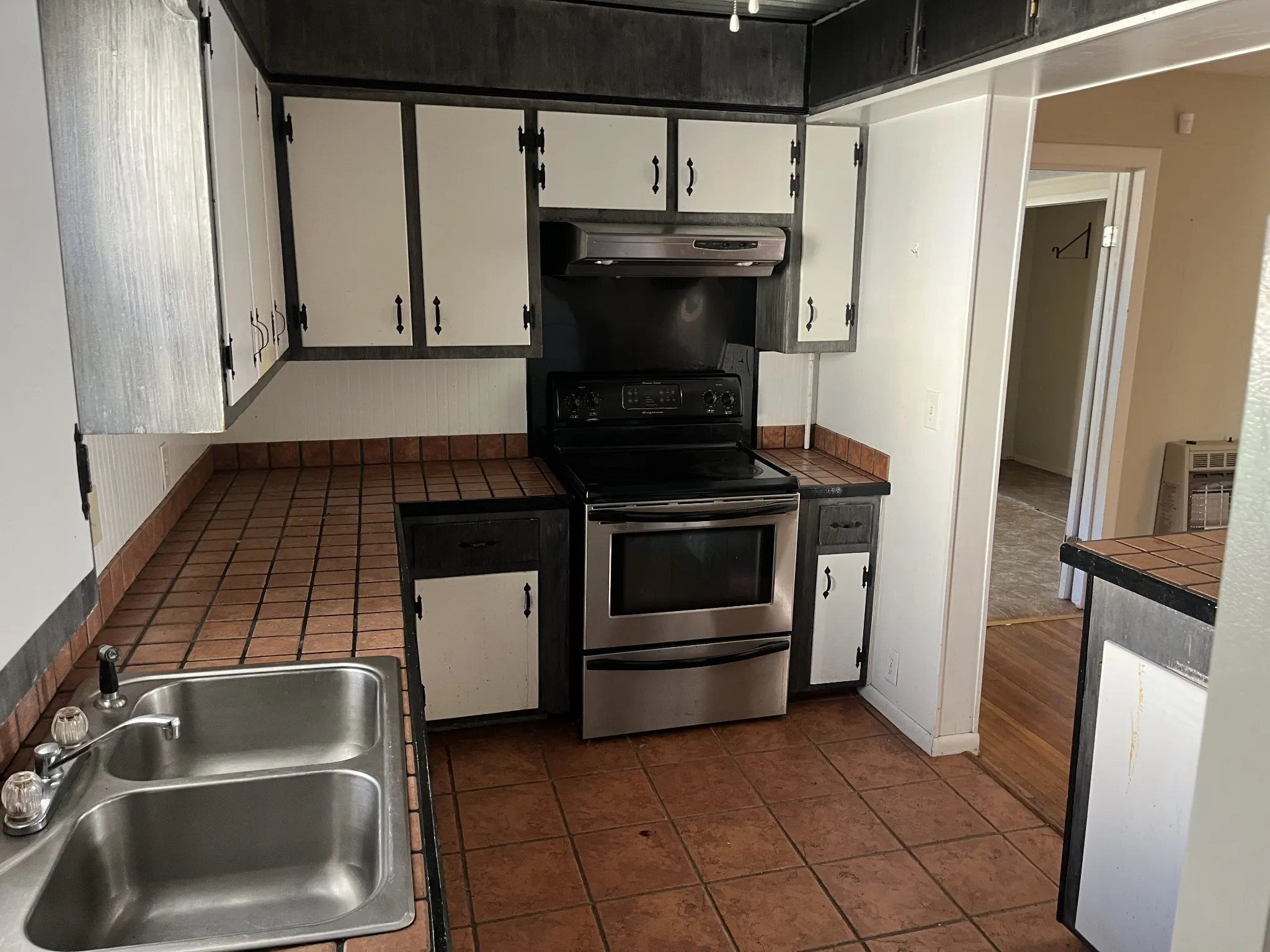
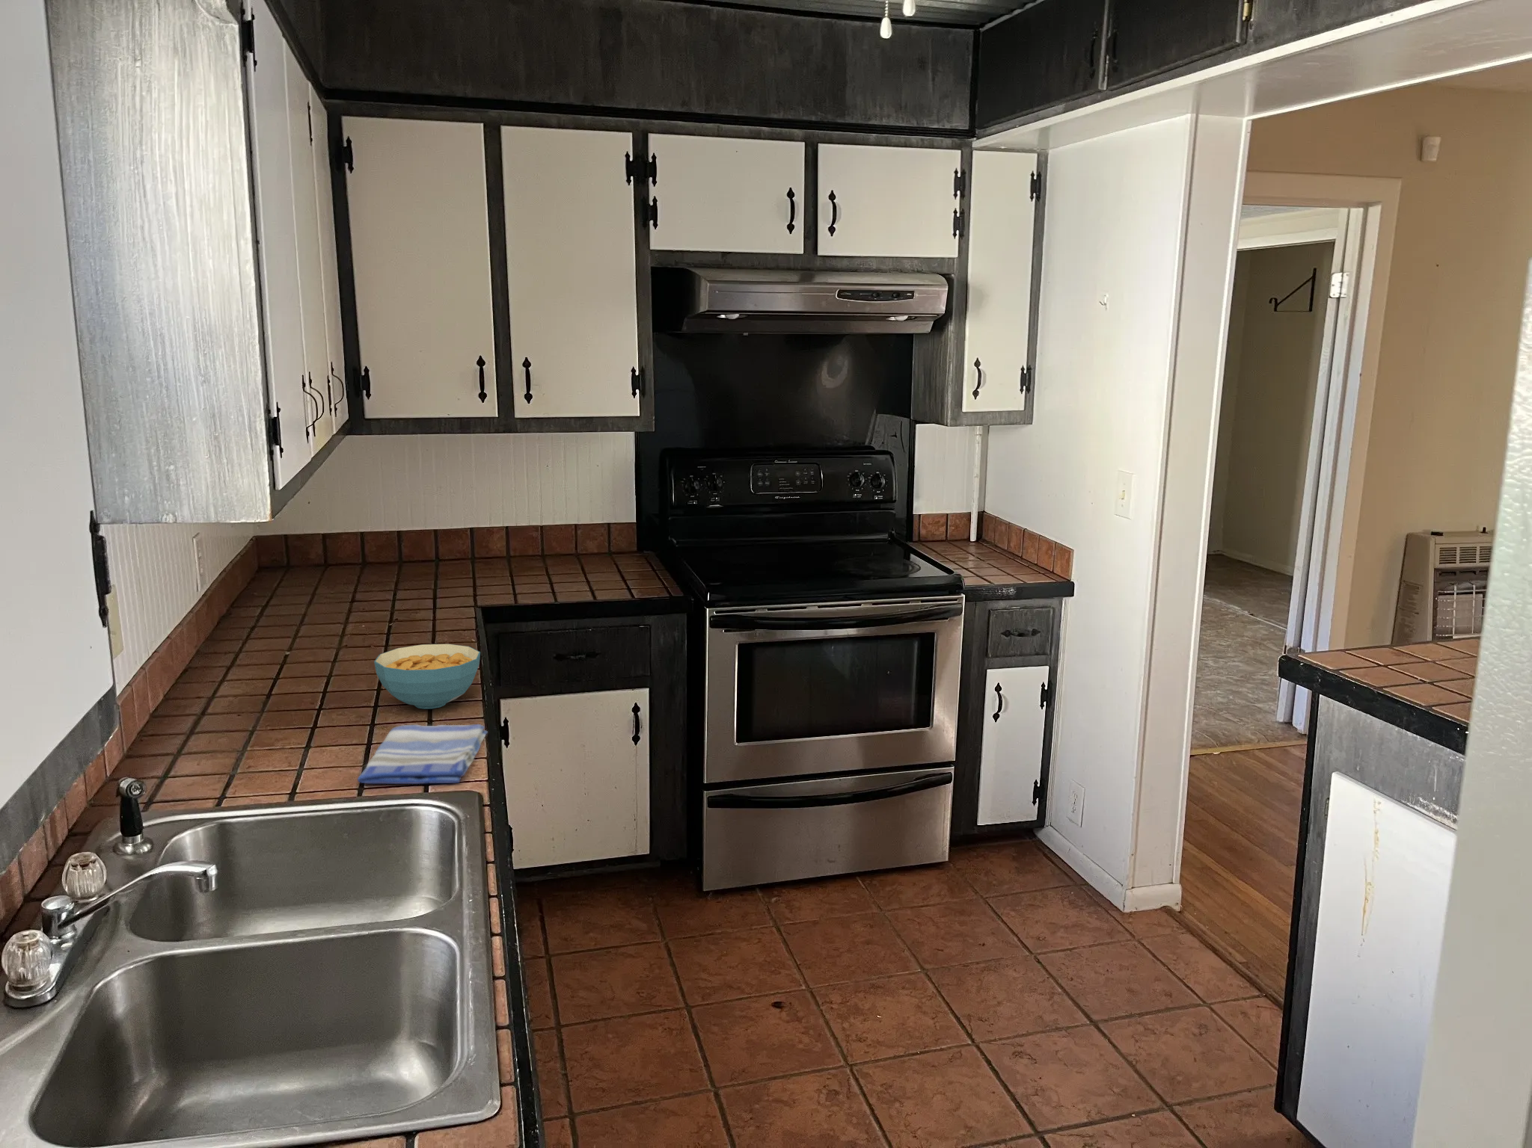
+ dish towel (425, 752)
+ cereal bowl (428, 680)
